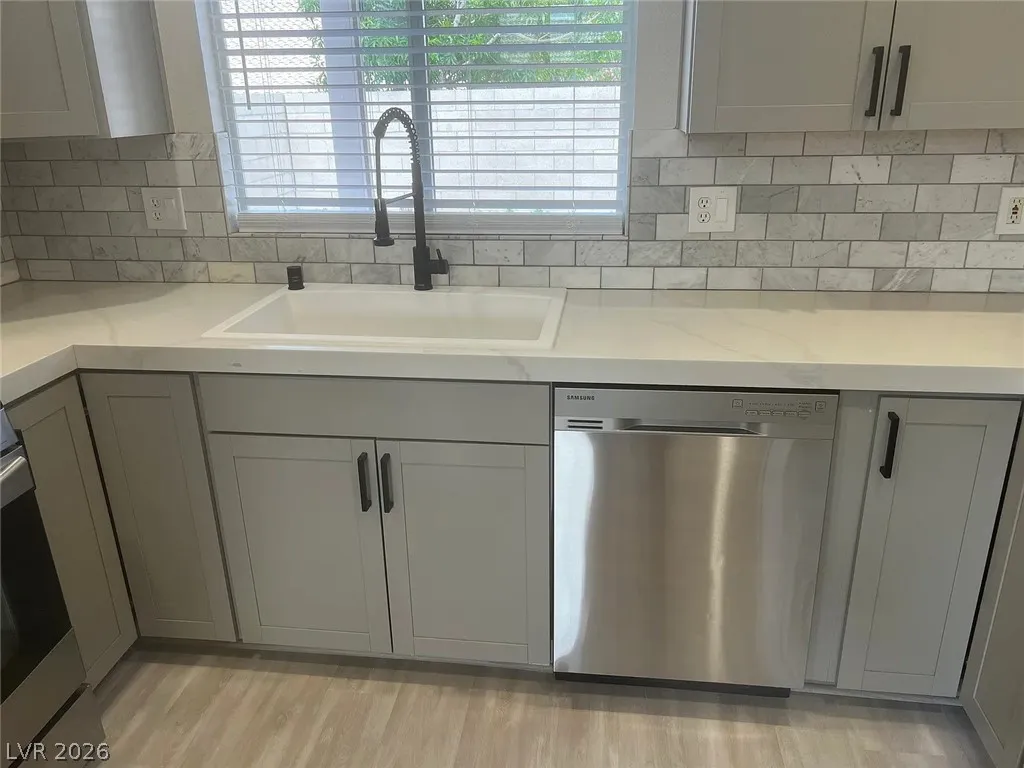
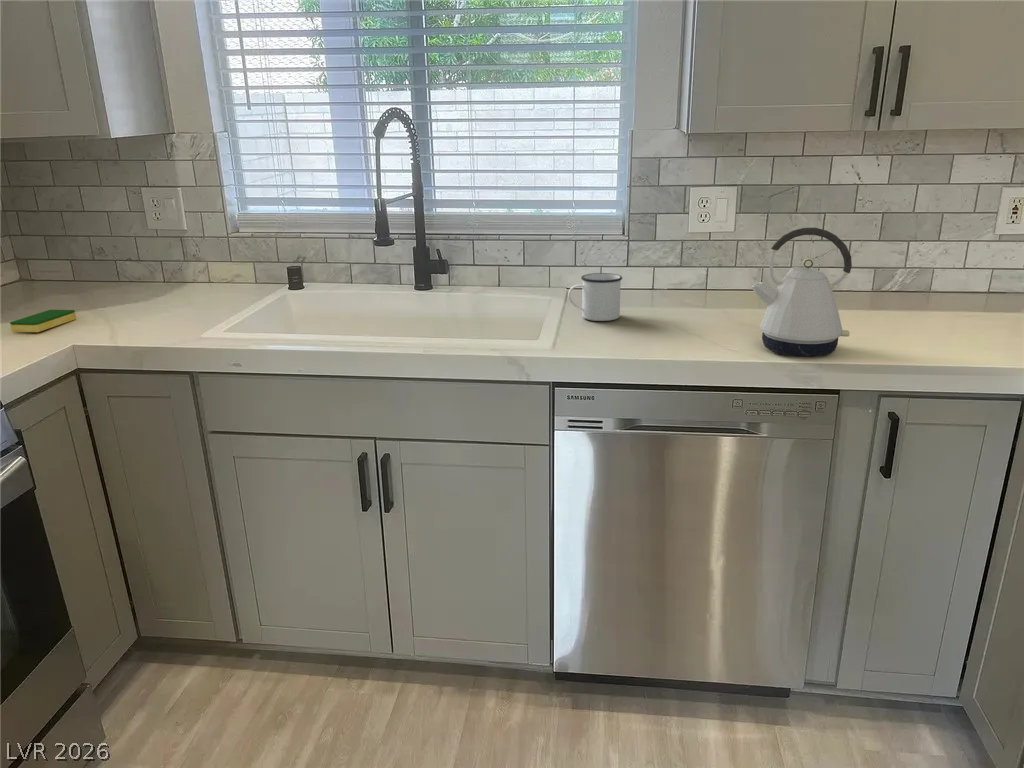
+ dish sponge (44, 320)
+ kettle (801, 290)
+ mug (594, 297)
